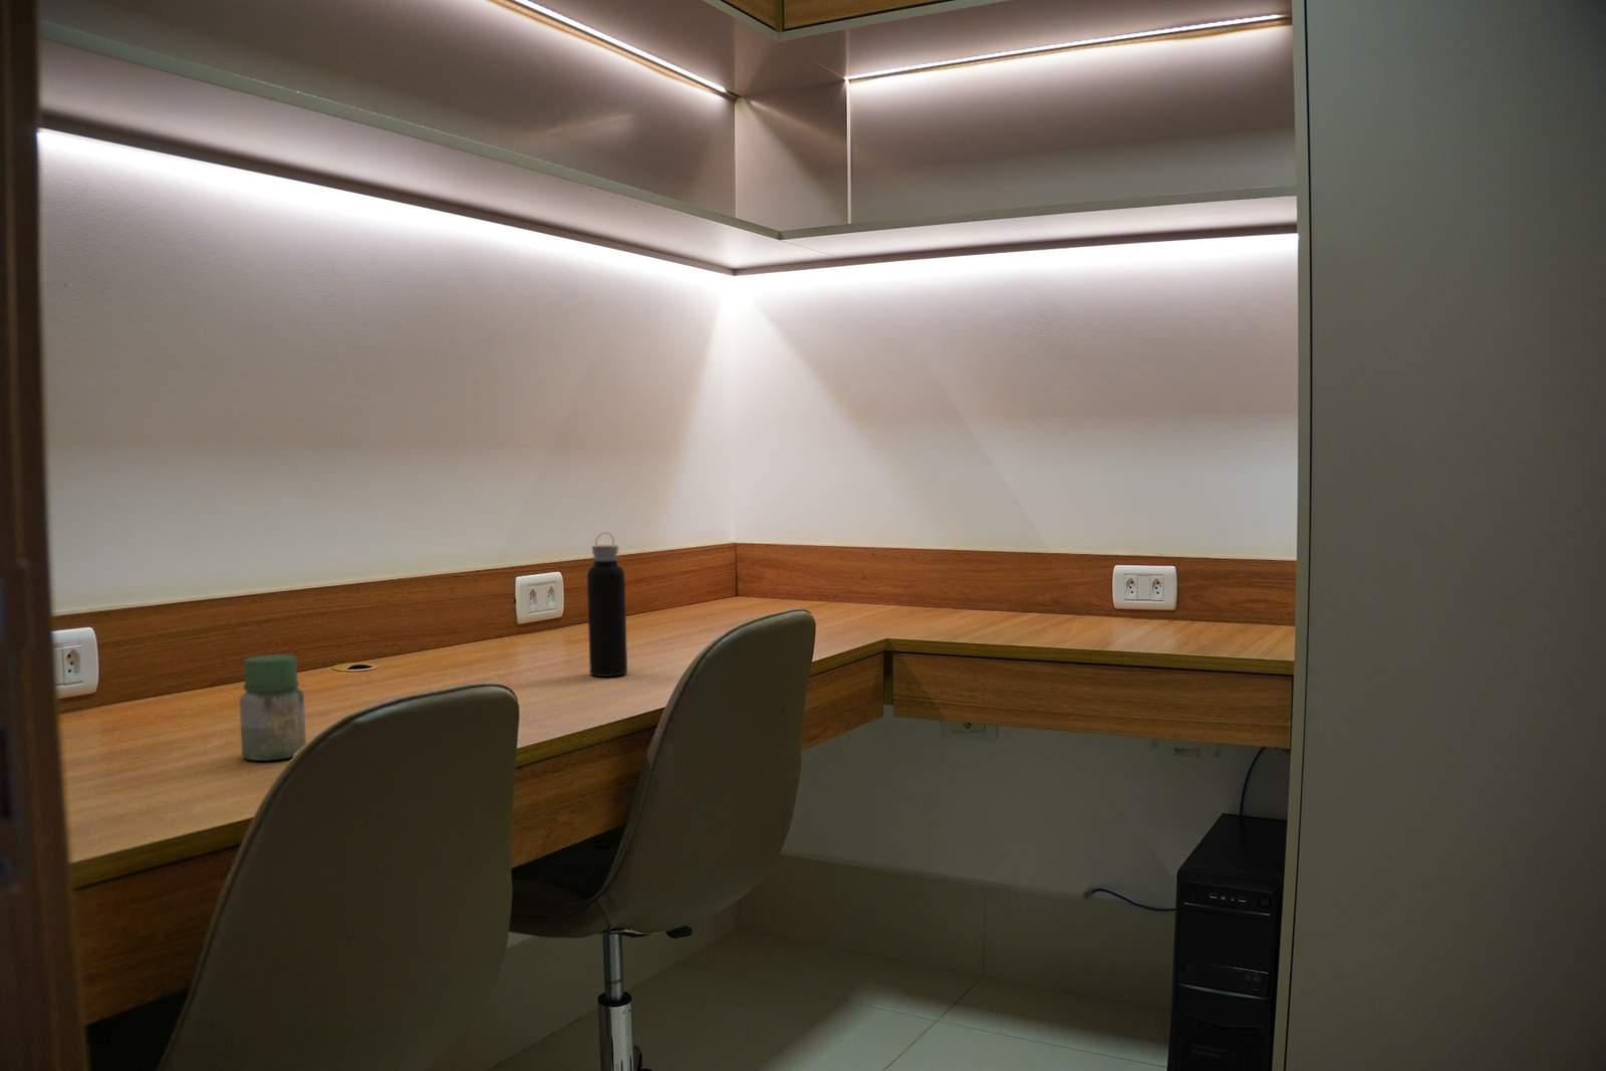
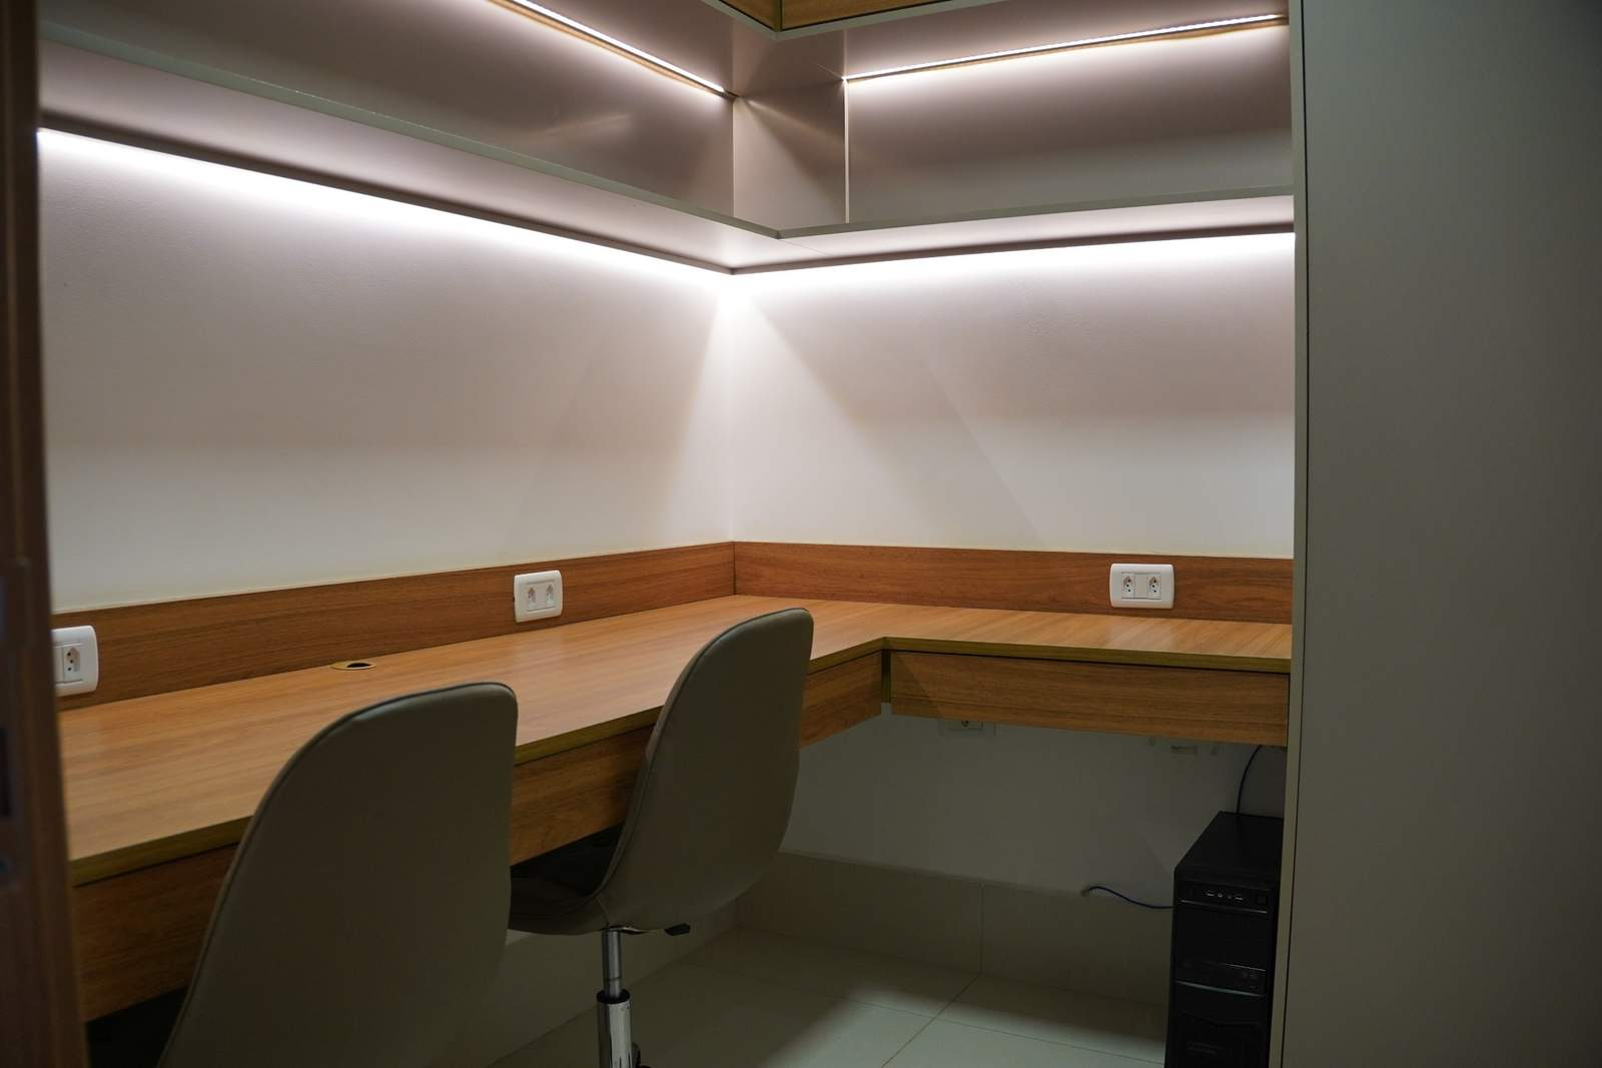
- jar (272, 705)
- water bottle (606, 604)
